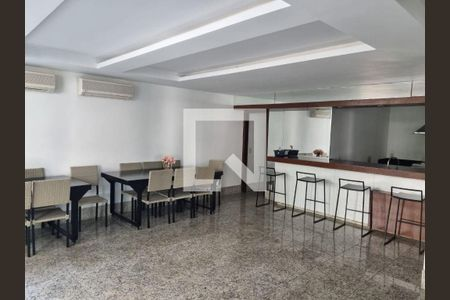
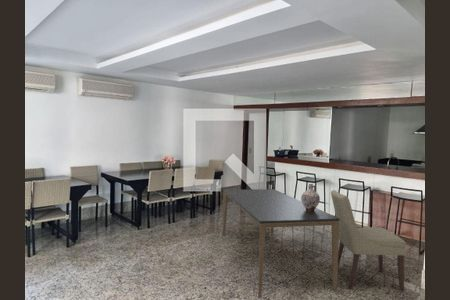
+ ceramic jug (310, 197)
+ dining table (266, 227)
+ chair (363, 236)
